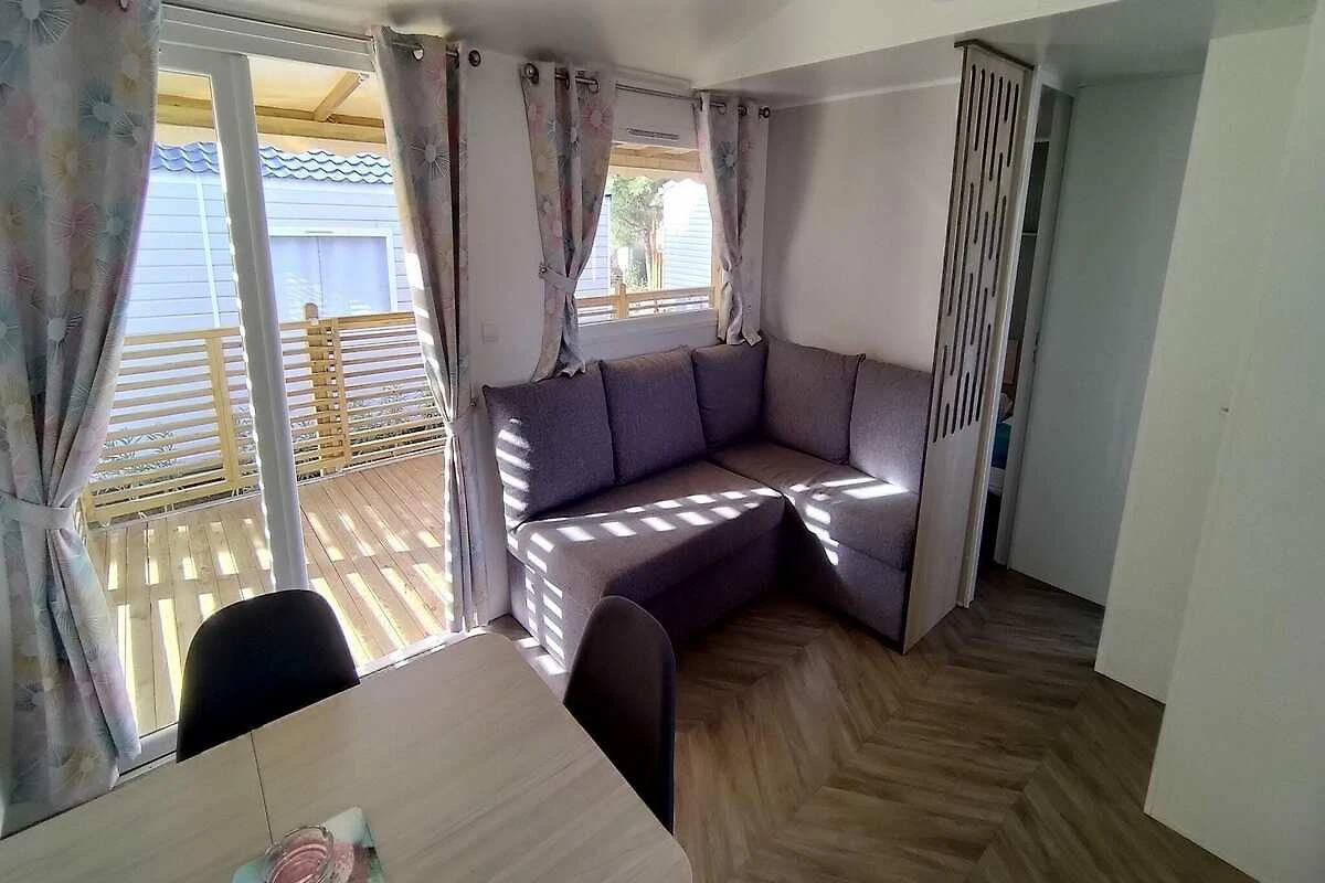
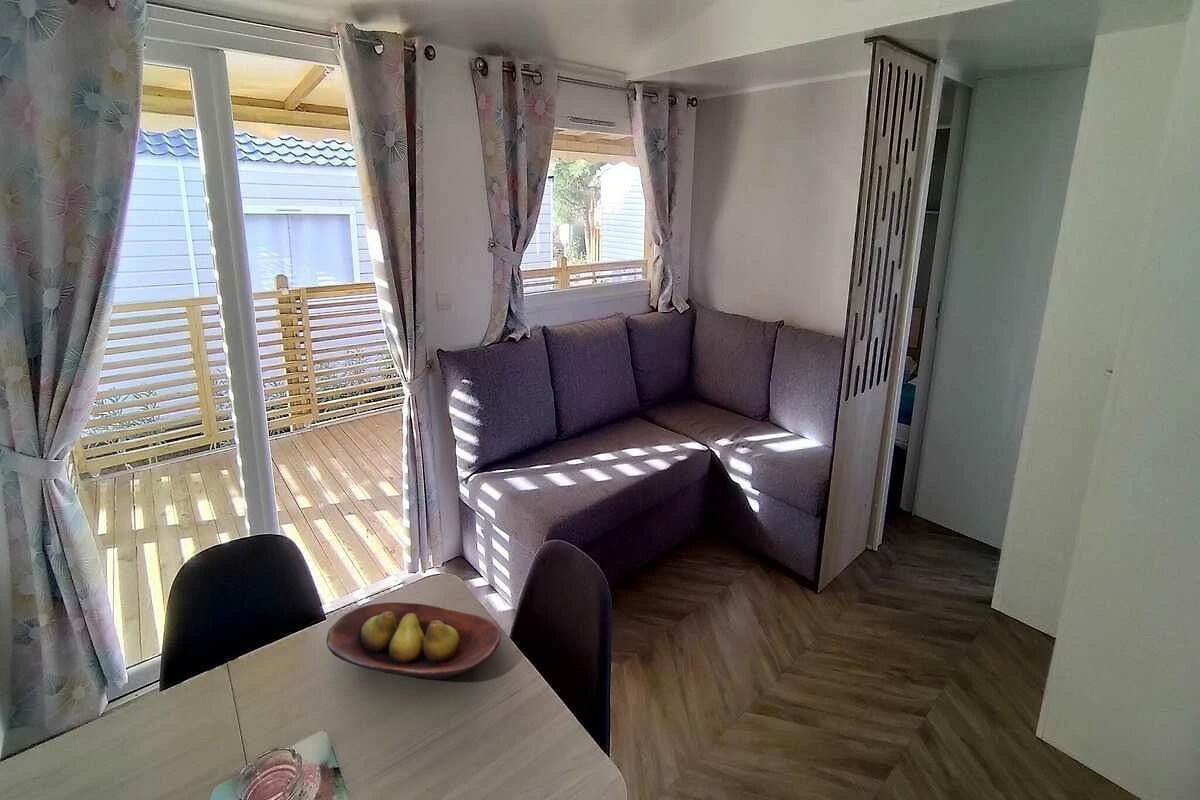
+ fruit bowl (414, 636)
